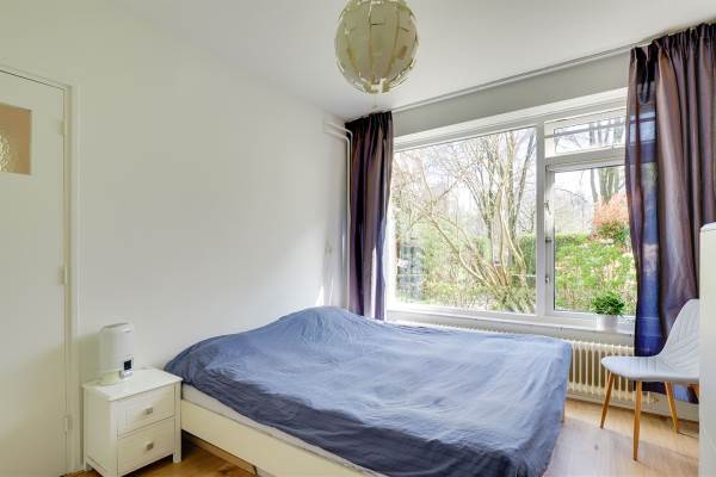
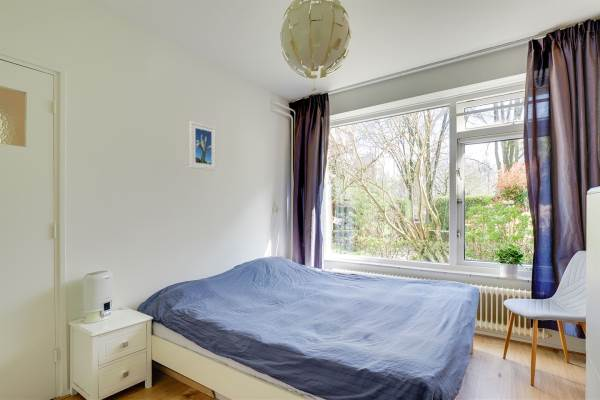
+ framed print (203, 146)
